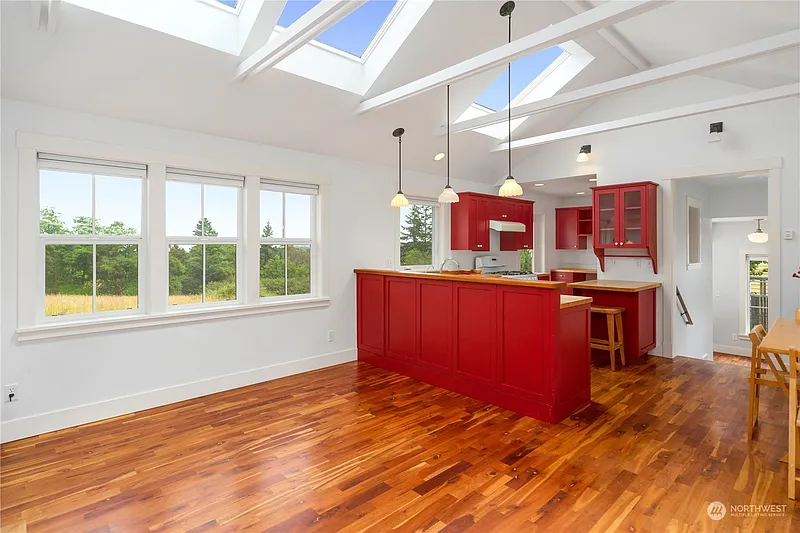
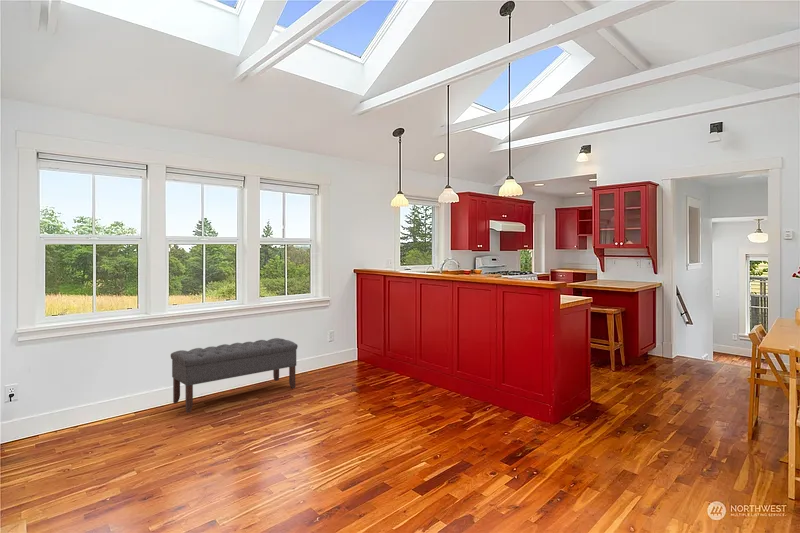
+ bench (237, 370)
